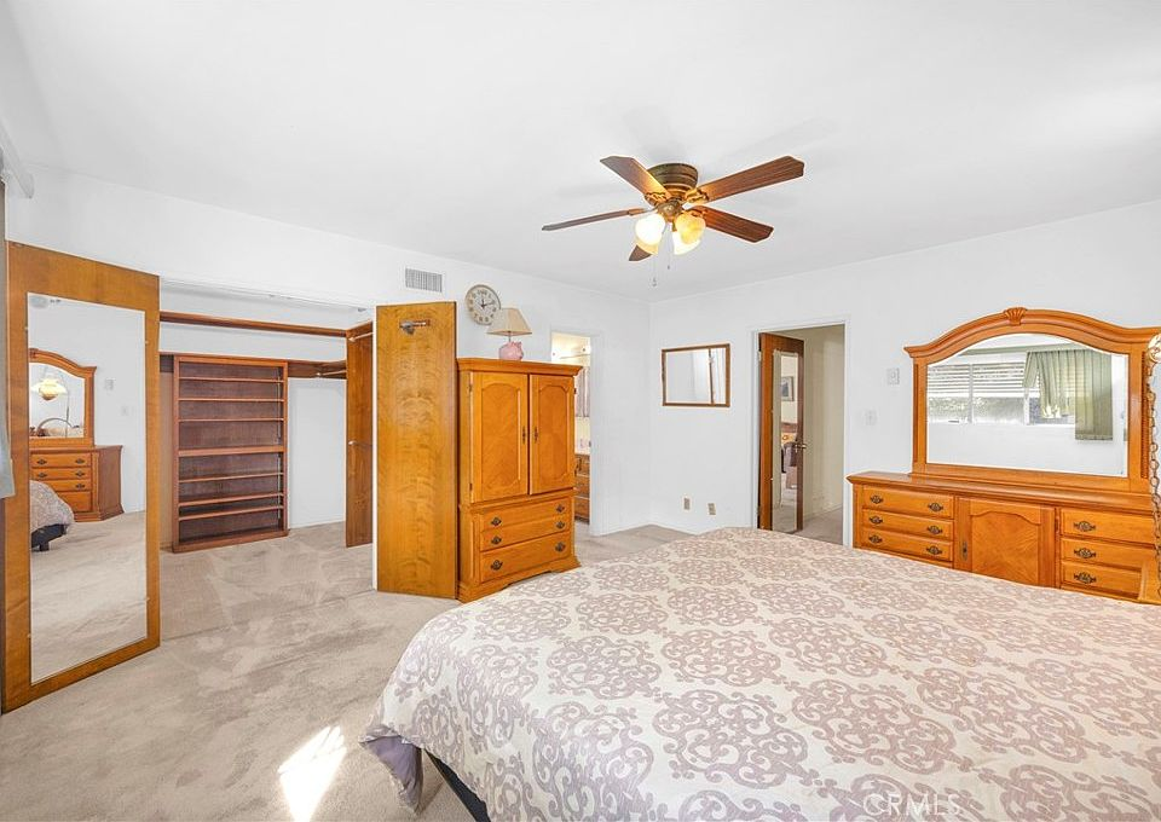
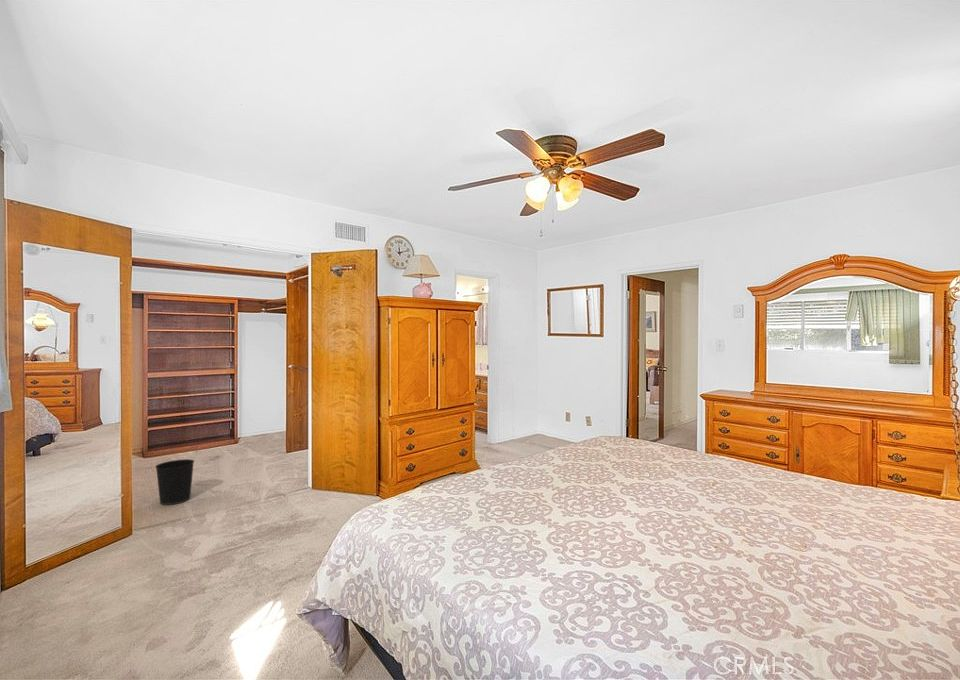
+ wastebasket (175, 482)
